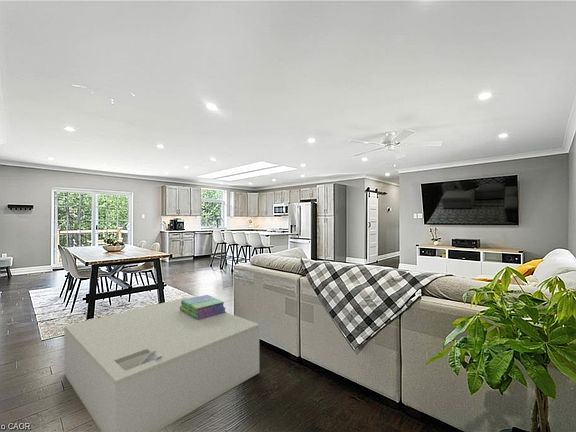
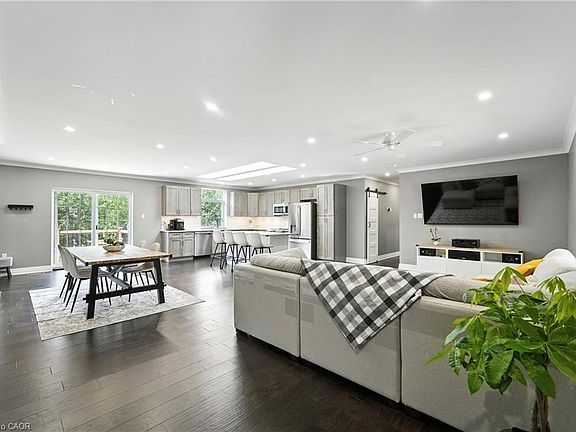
- stack of books (202, 304)
- coffee table (162, 348)
